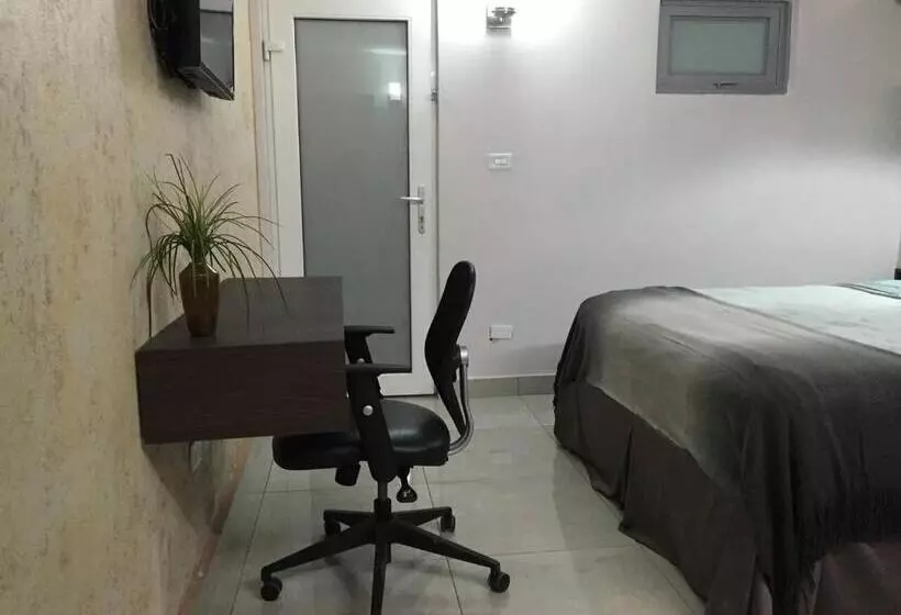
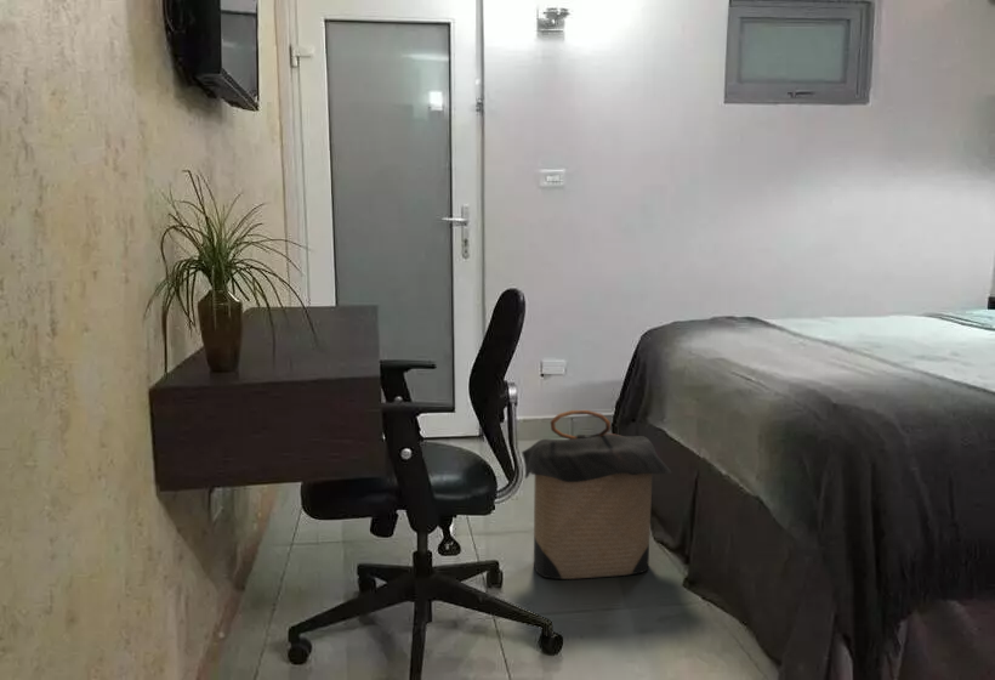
+ laundry hamper (595, 484)
